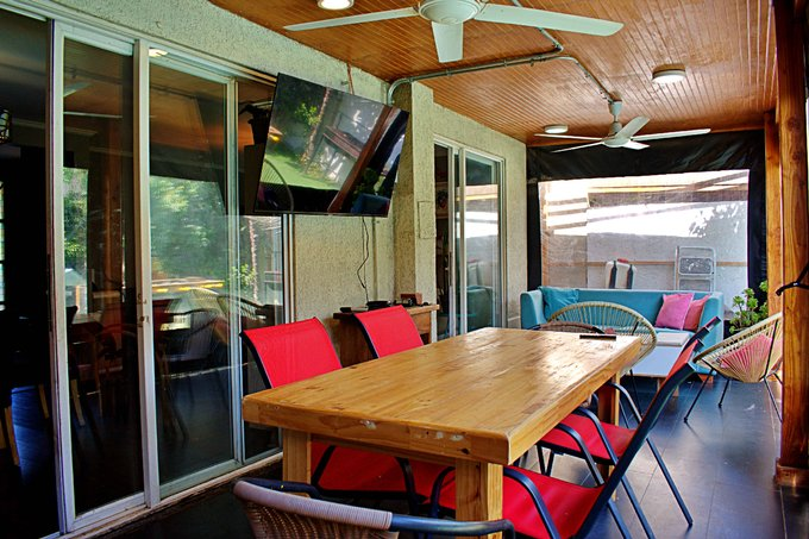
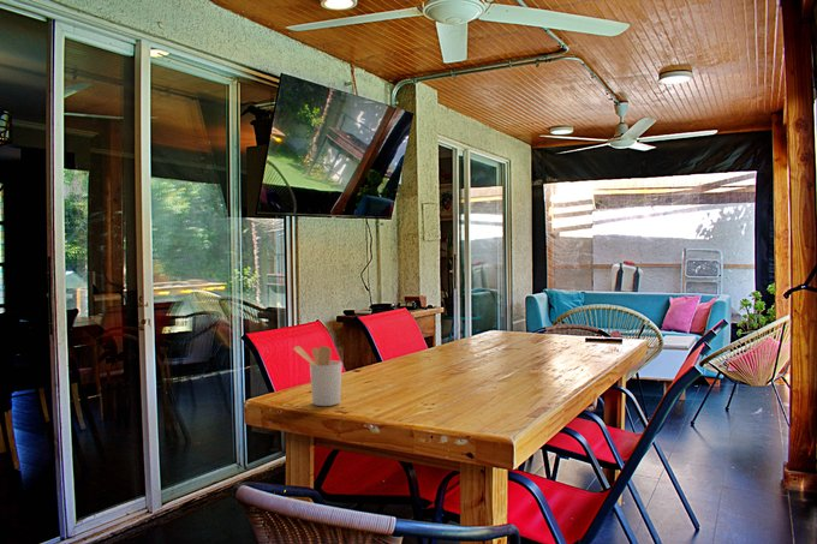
+ utensil holder (317, 373)
